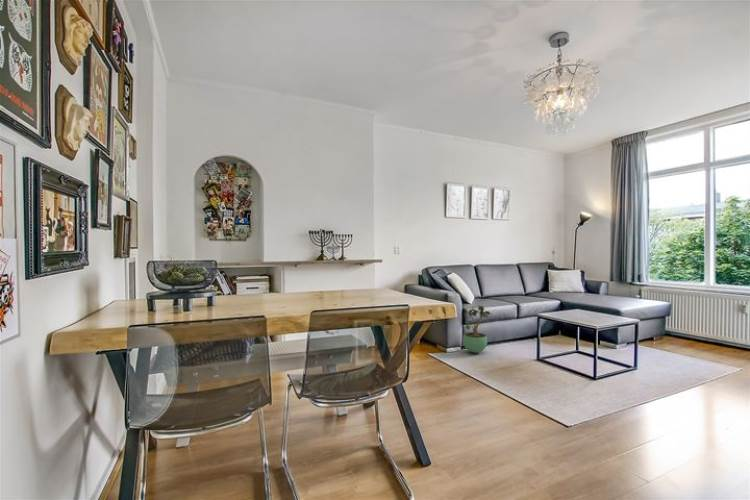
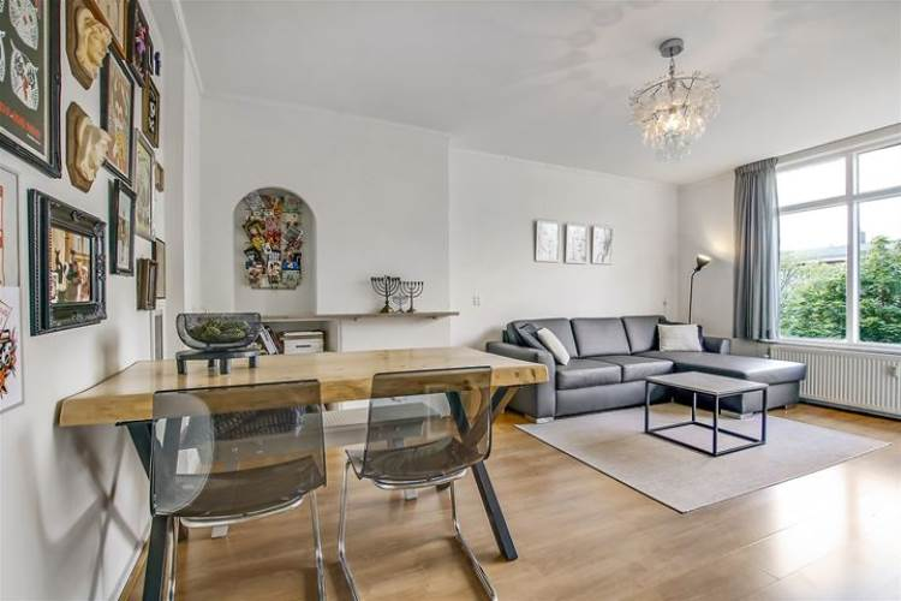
- potted plant (475, 328)
